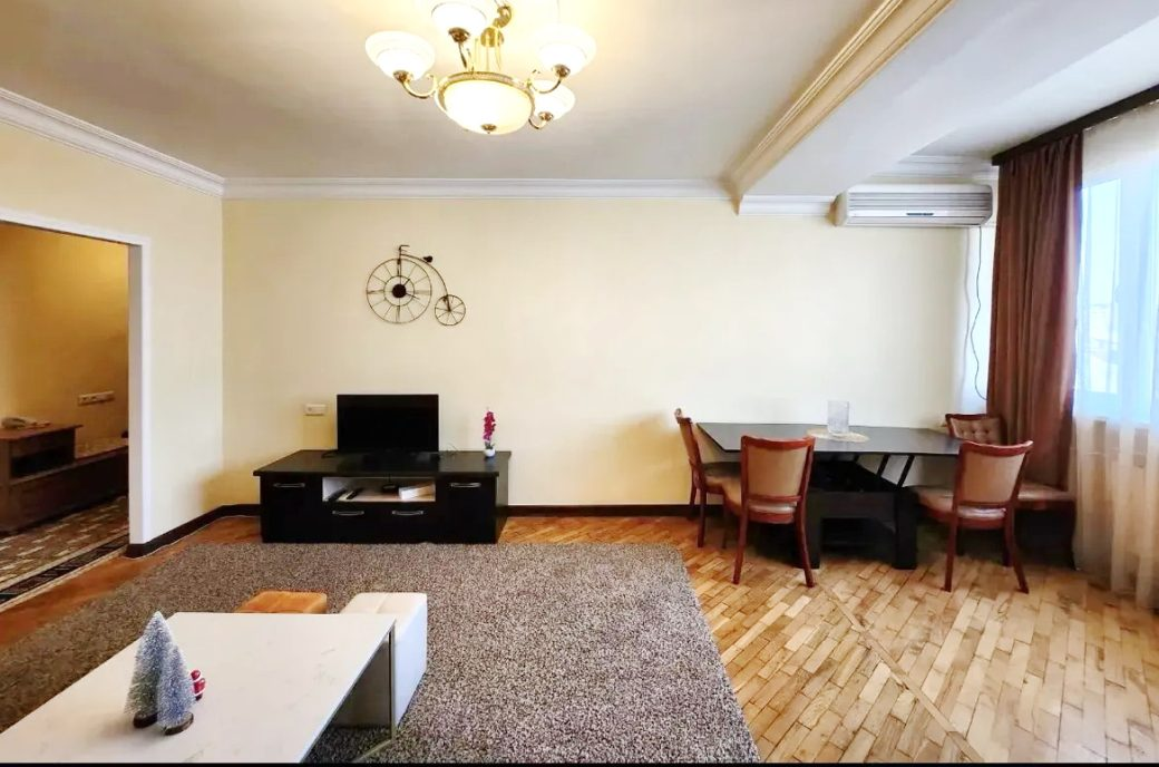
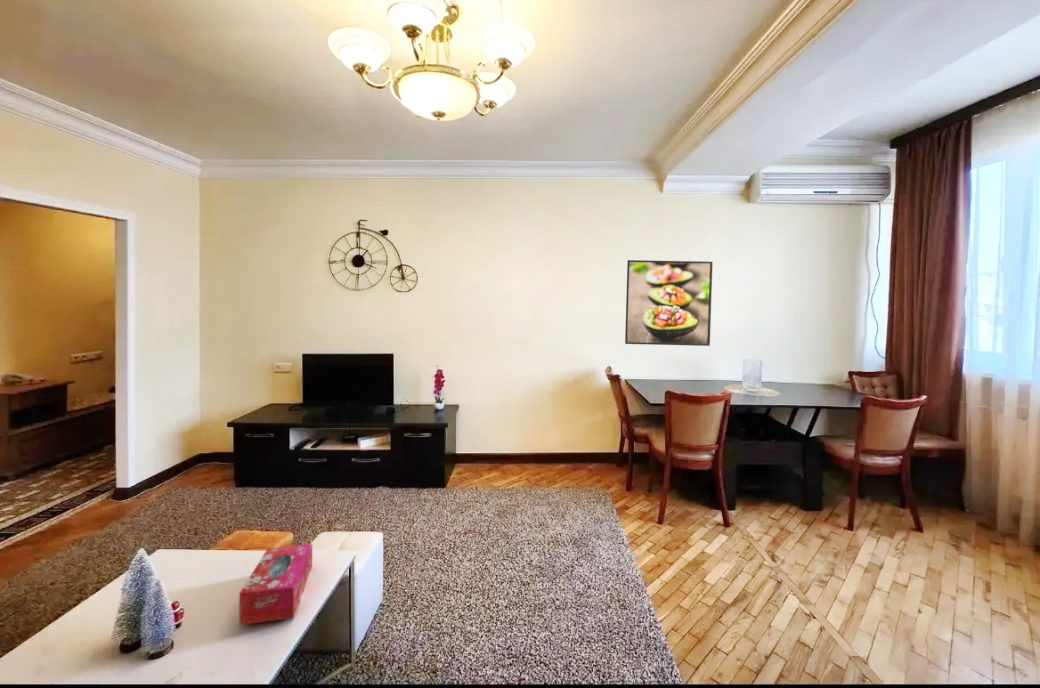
+ tissue box (279, 580)
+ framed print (668, 303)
